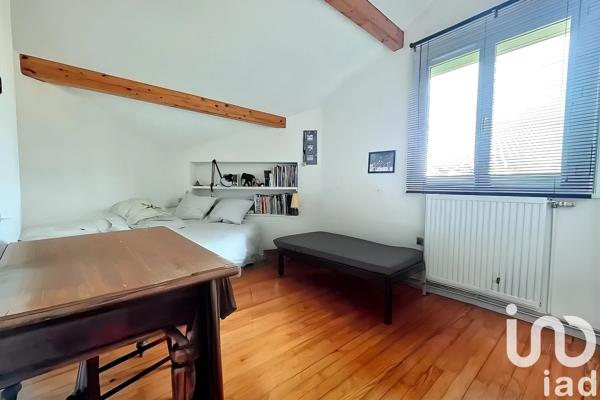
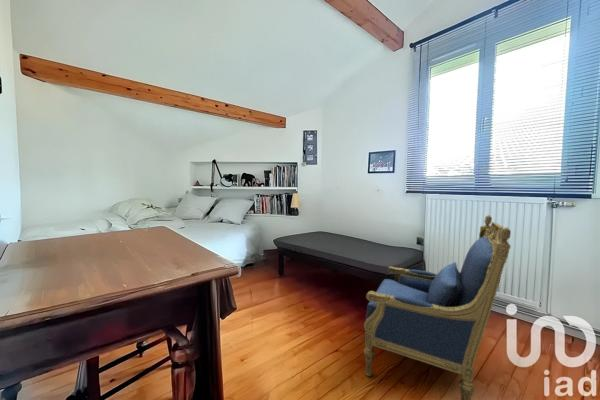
+ armchair (430, 282)
